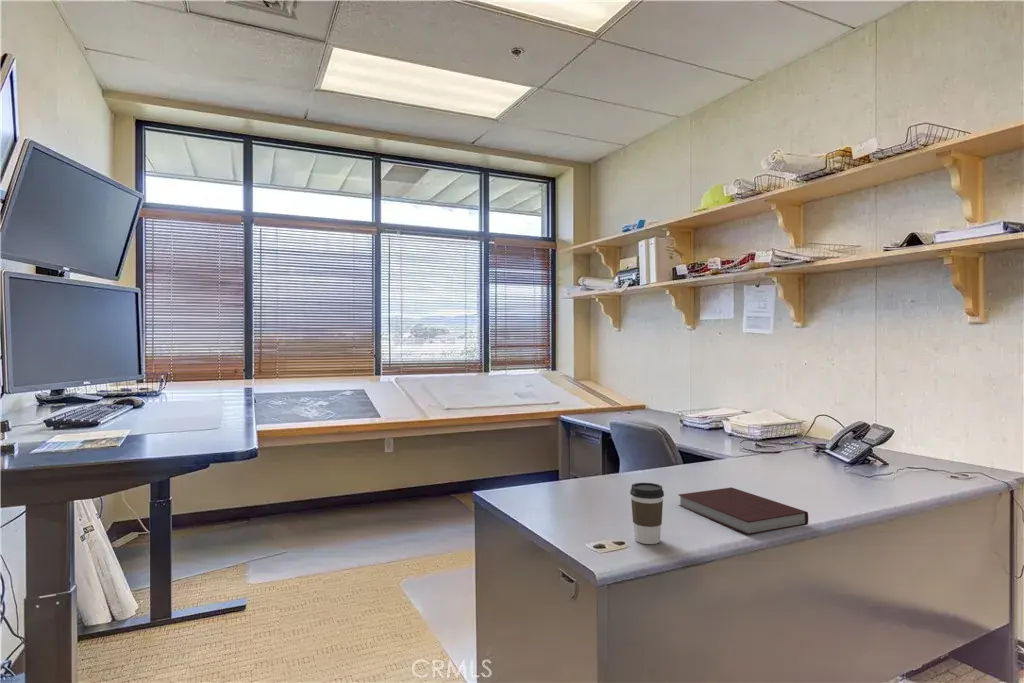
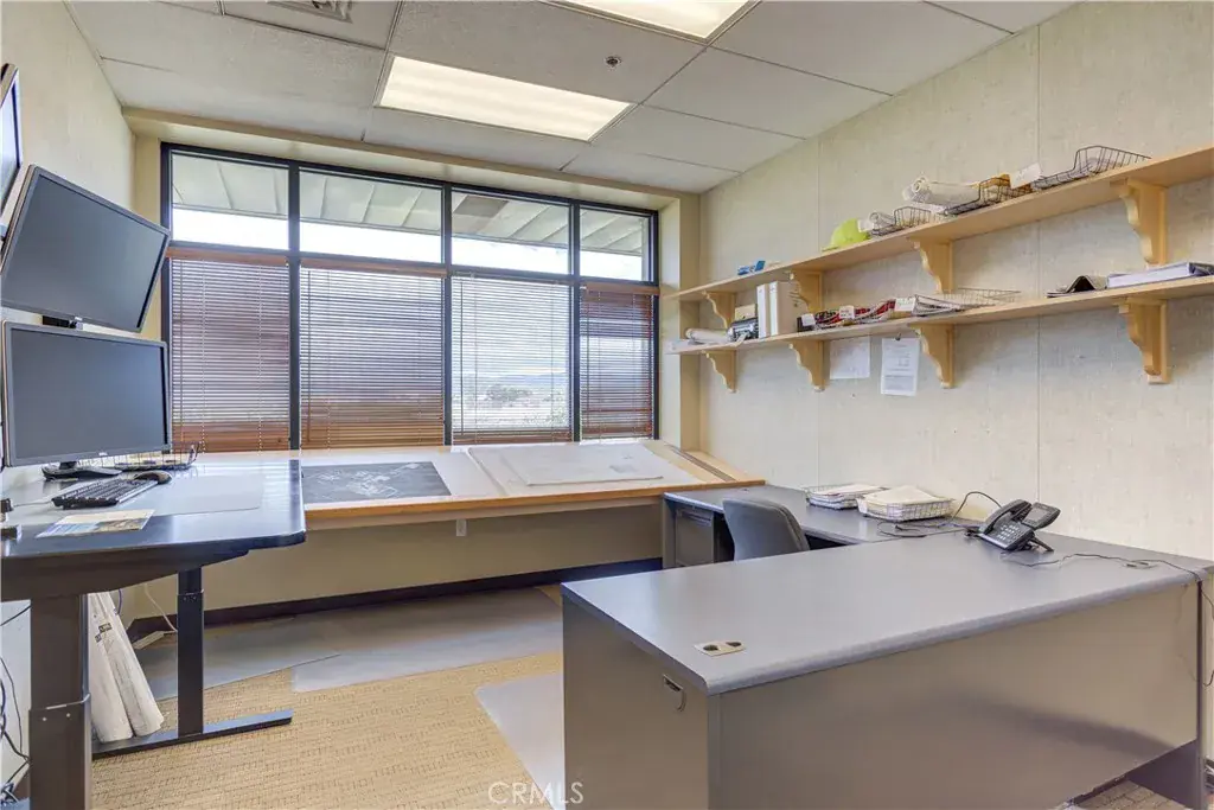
- notebook (739, 508)
- coffee cup (647, 513)
